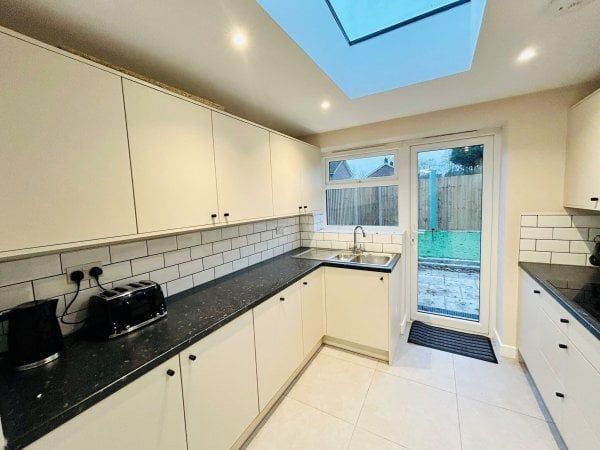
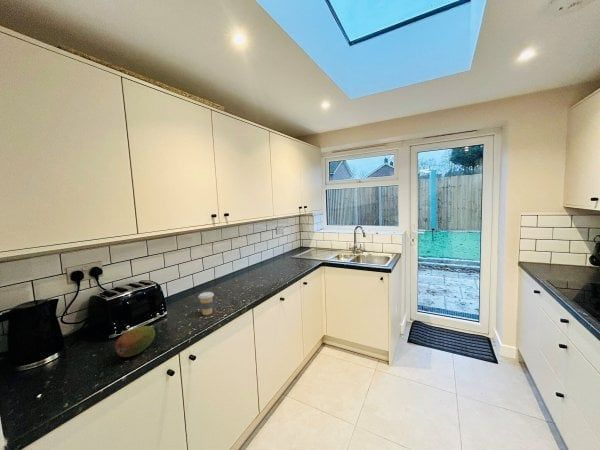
+ coffee cup (206, 303)
+ fruit (136, 340)
